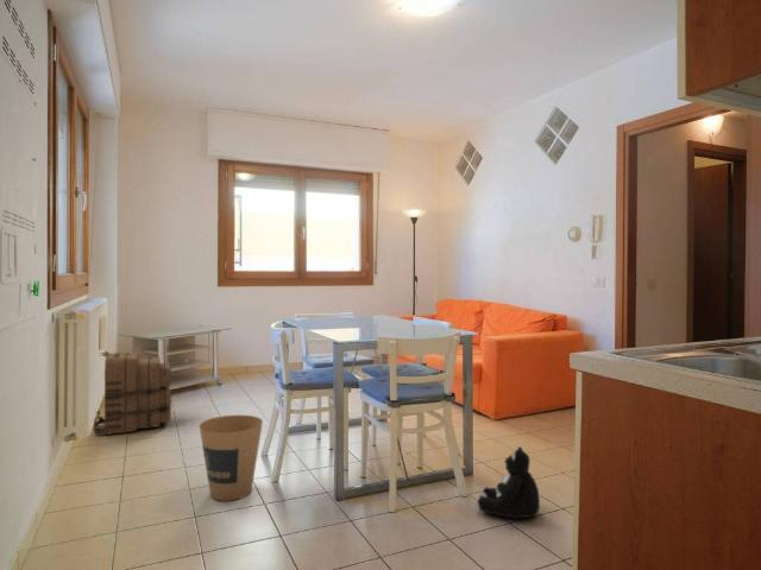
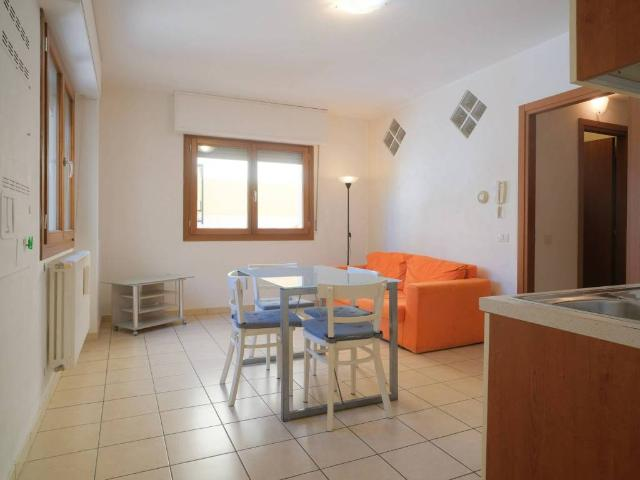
- plush toy (508, 479)
- trash can (231, 457)
- backpack (130, 388)
